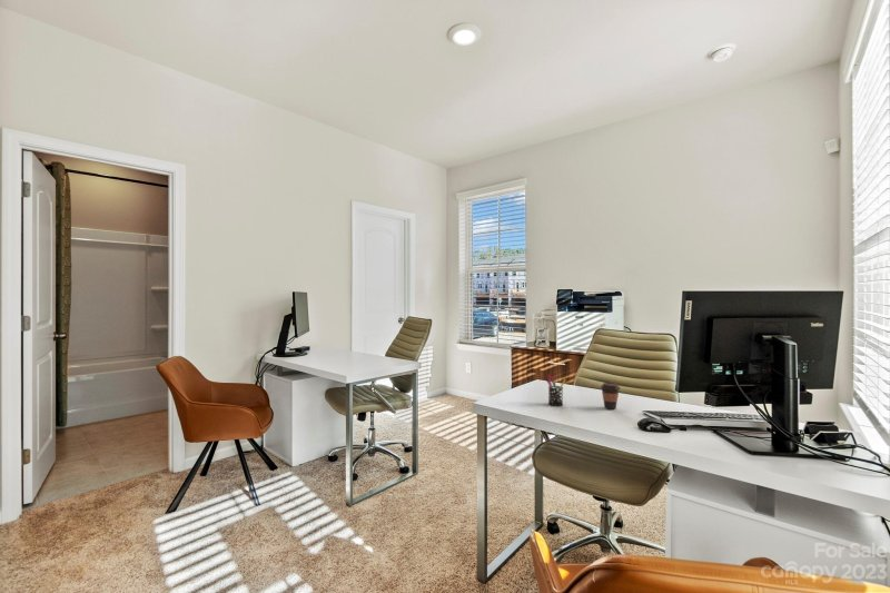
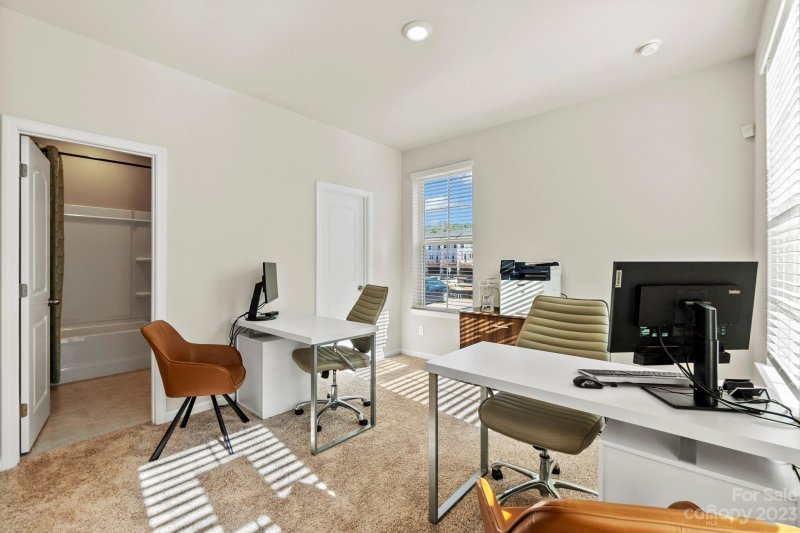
- pen holder (554, 389)
- coffee cup (610, 395)
